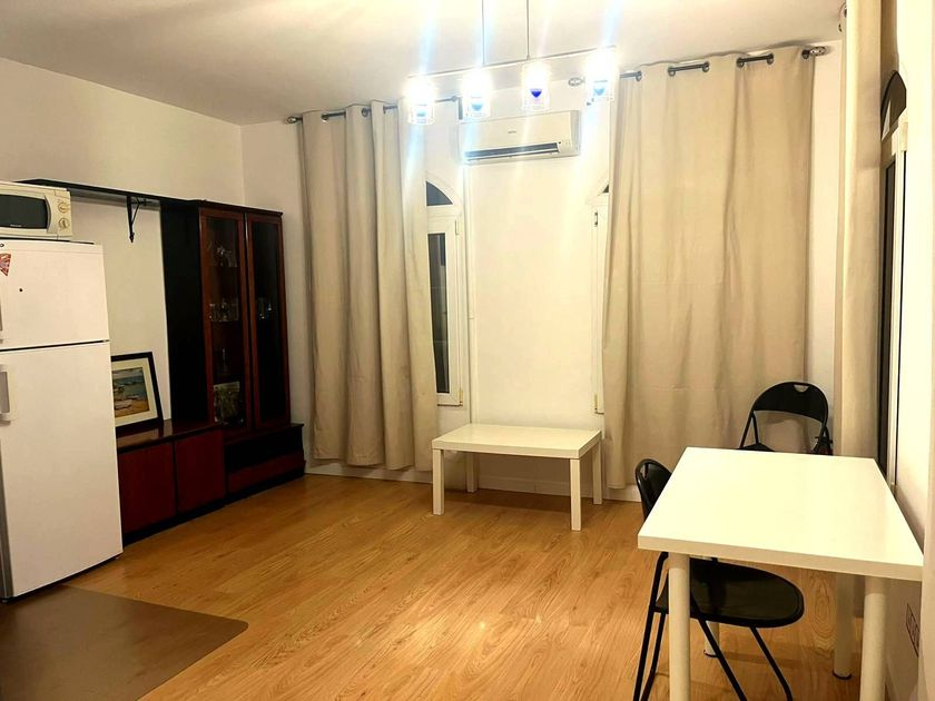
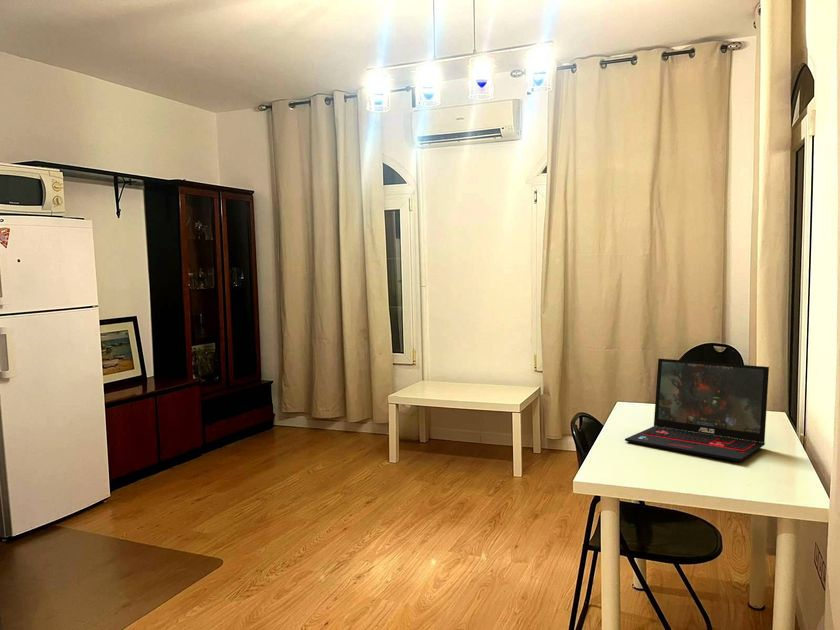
+ laptop (695, 405)
